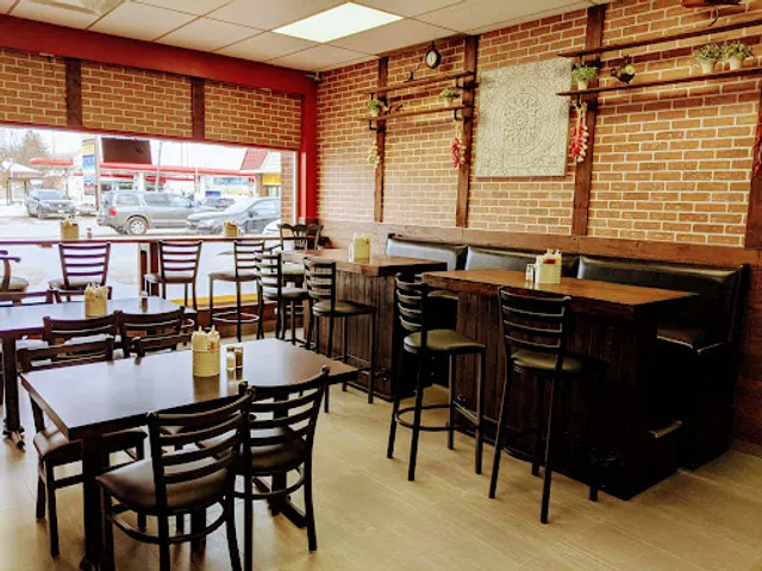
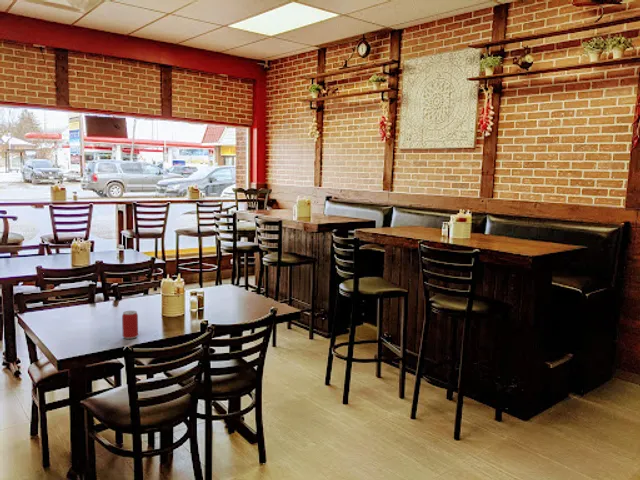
+ beer can (130, 324)
